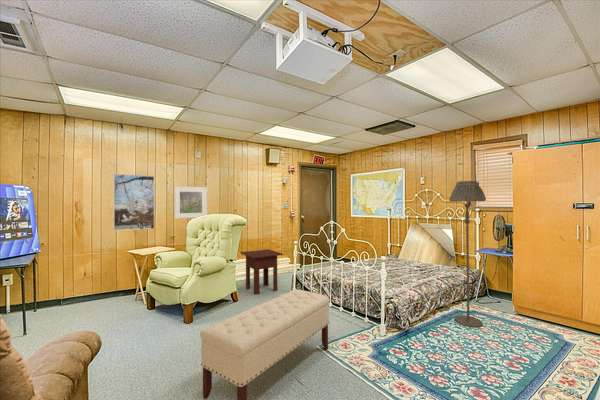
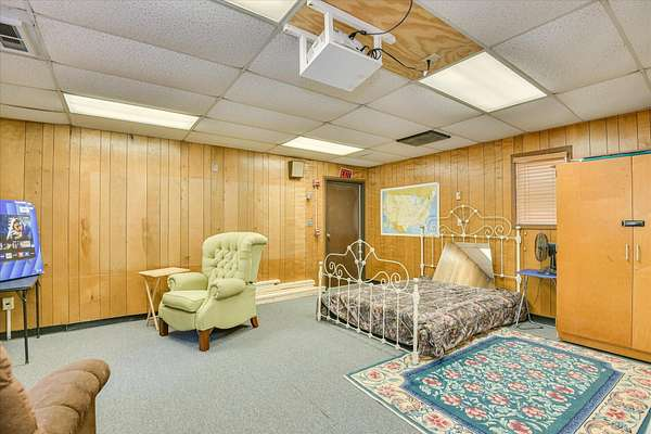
- floor lamp (467, 251)
- bench (274, 339)
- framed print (134, 202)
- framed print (191, 202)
- side table (263, 271)
